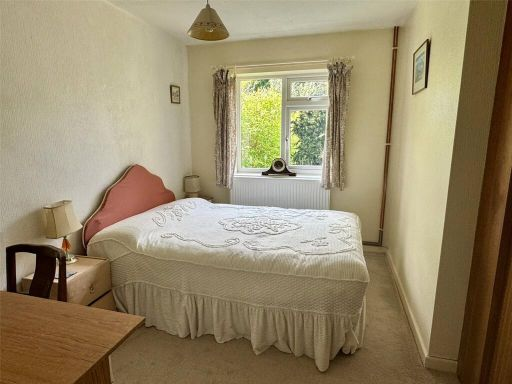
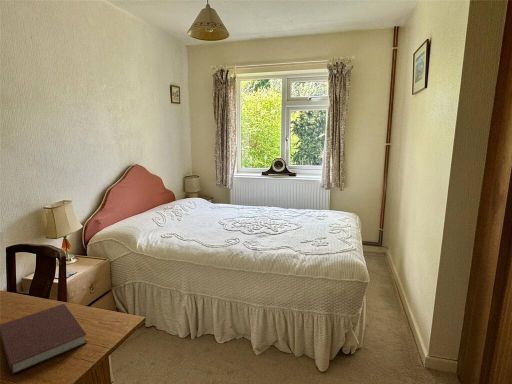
+ notebook (41, 334)
